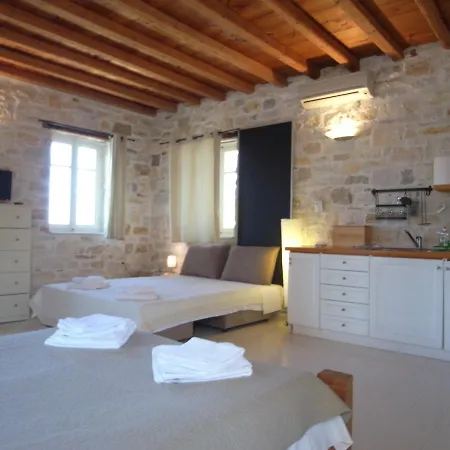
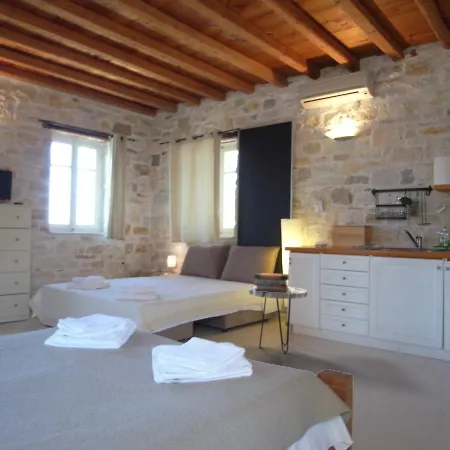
+ side table (278, 317)
+ book stack (271, 282)
